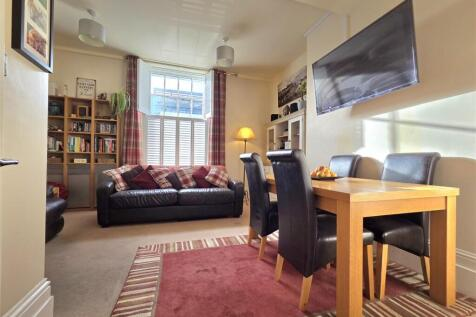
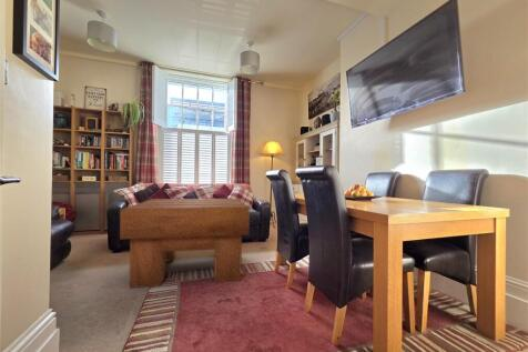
+ coffee table (192, 234)
